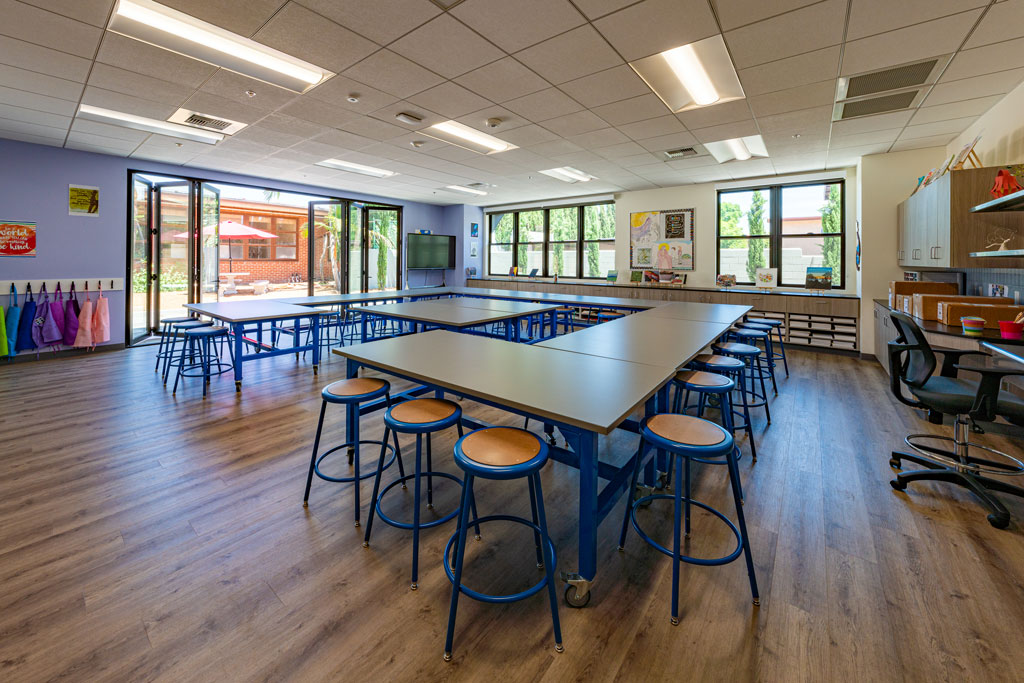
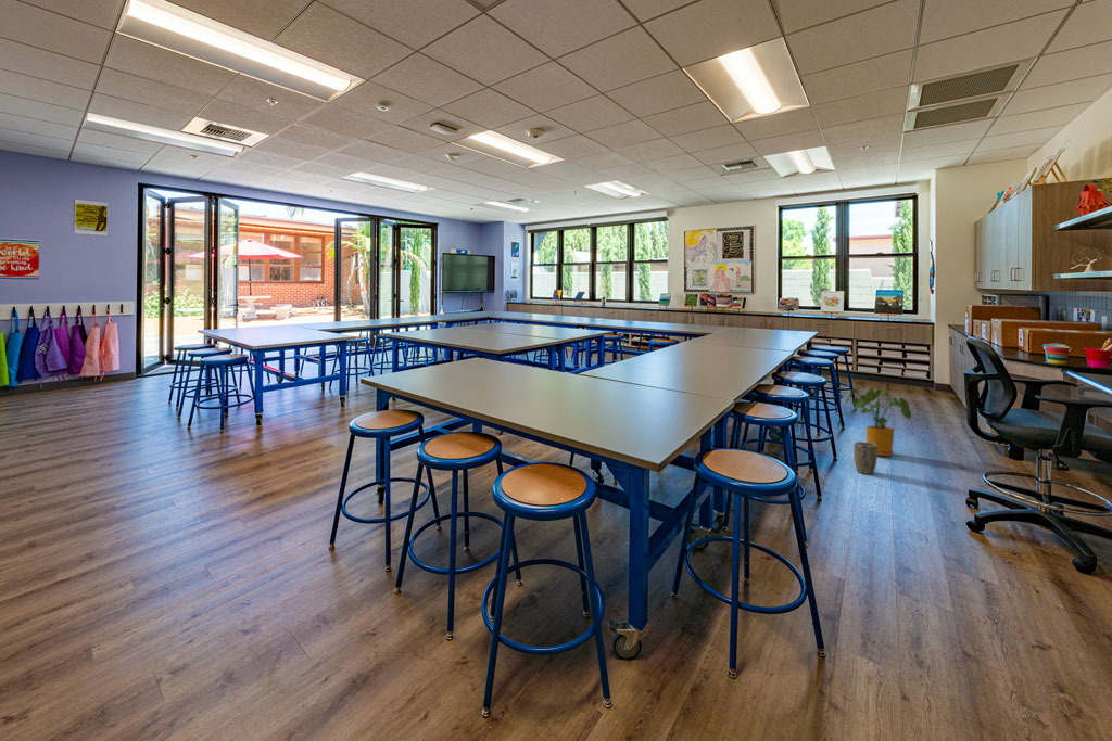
+ house plant (876, 420)
+ plant pot (864, 458)
